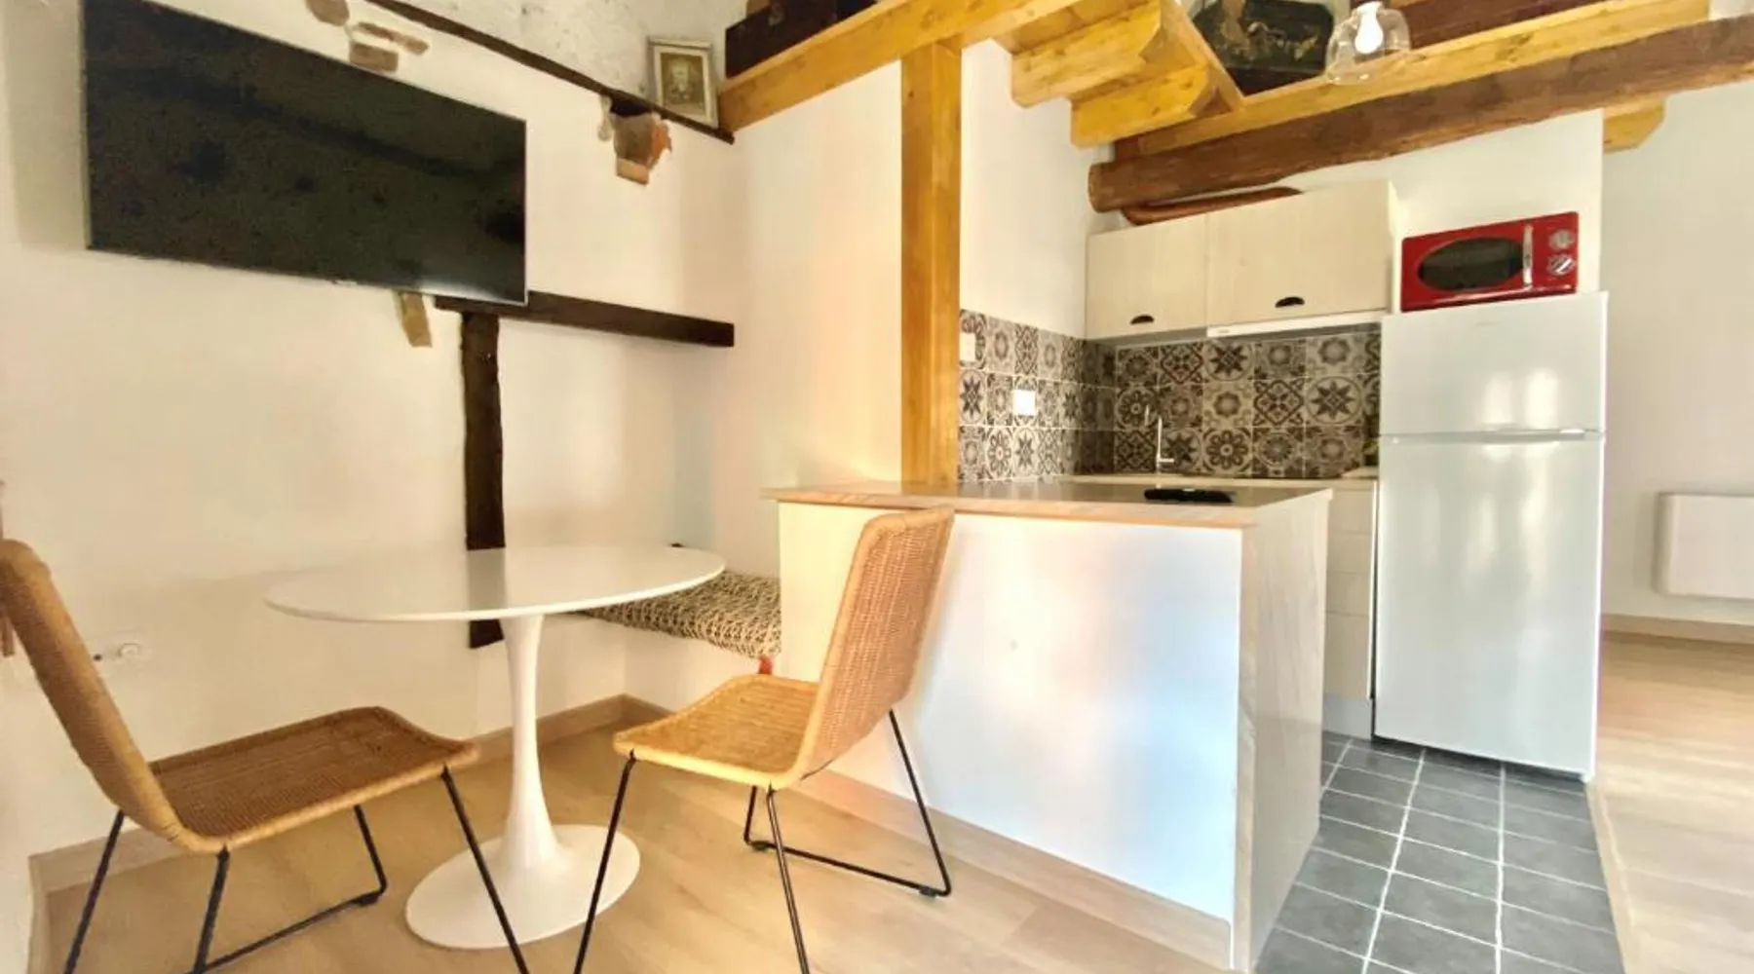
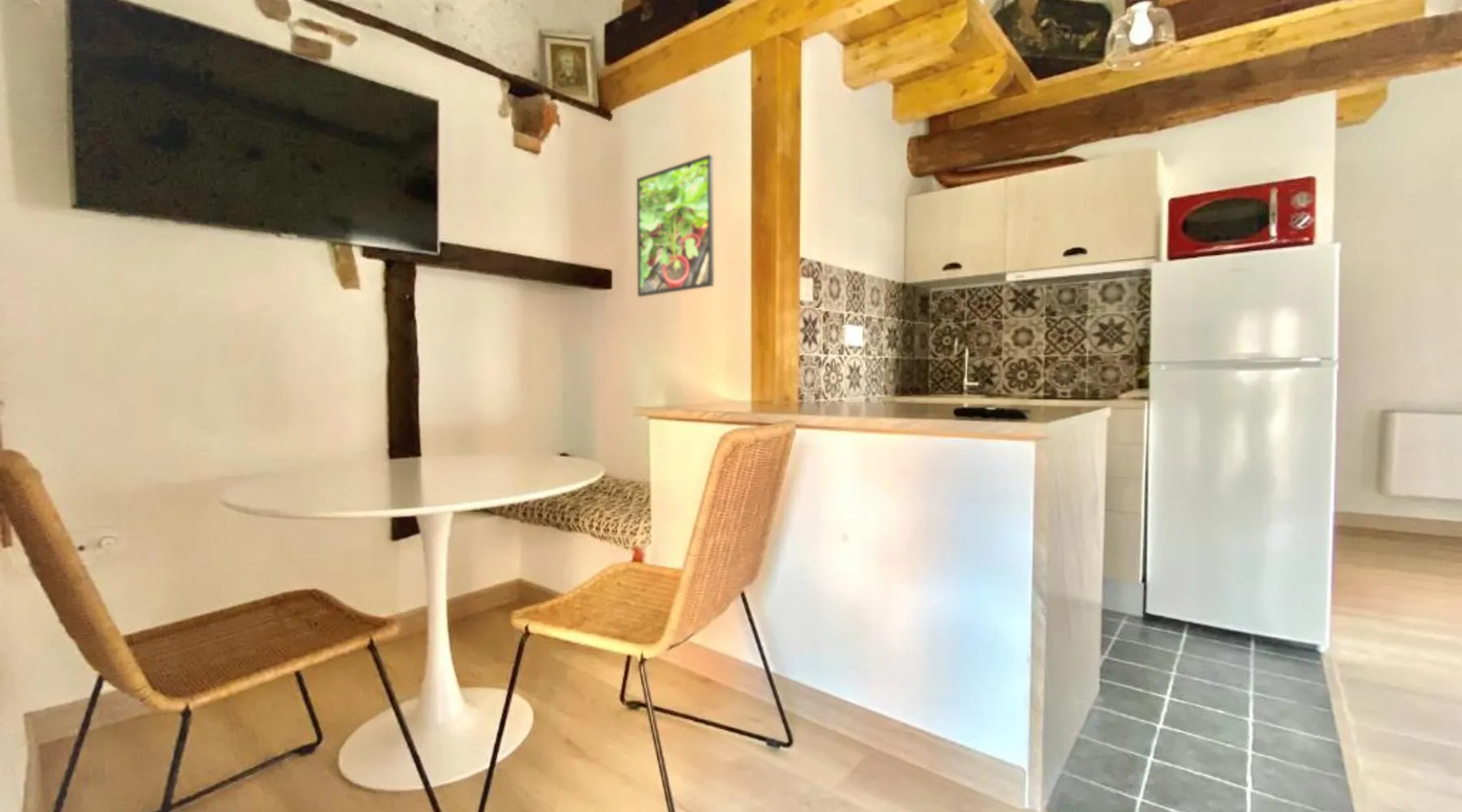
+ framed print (673, 229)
